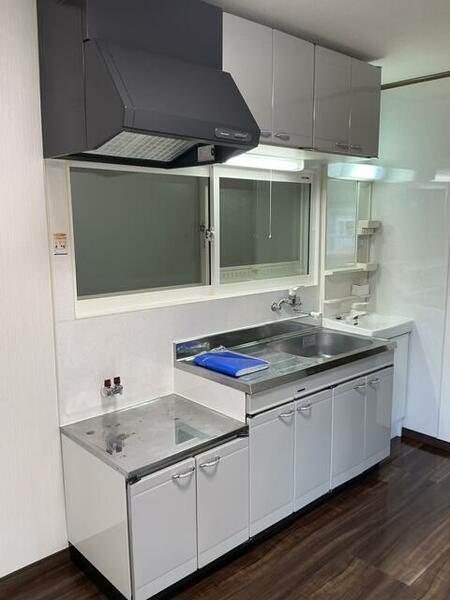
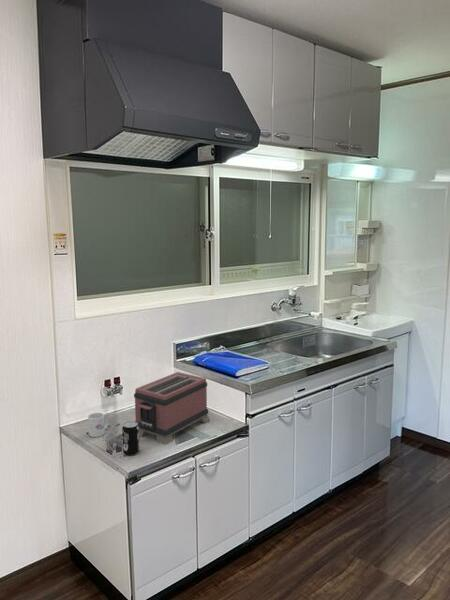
+ beverage can (130, 438)
+ toaster (170, 406)
+ mug (99, 423)
